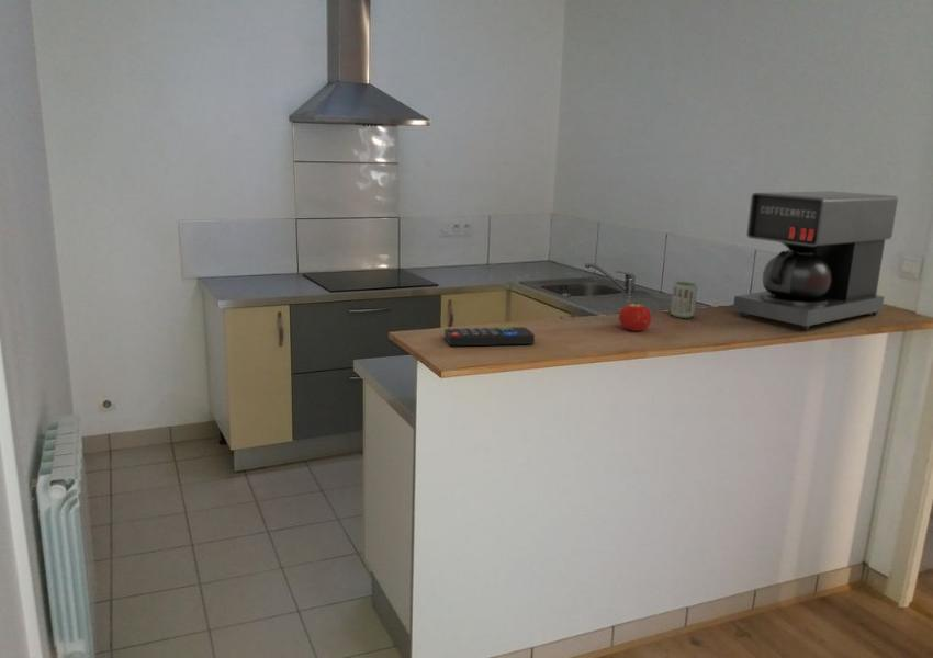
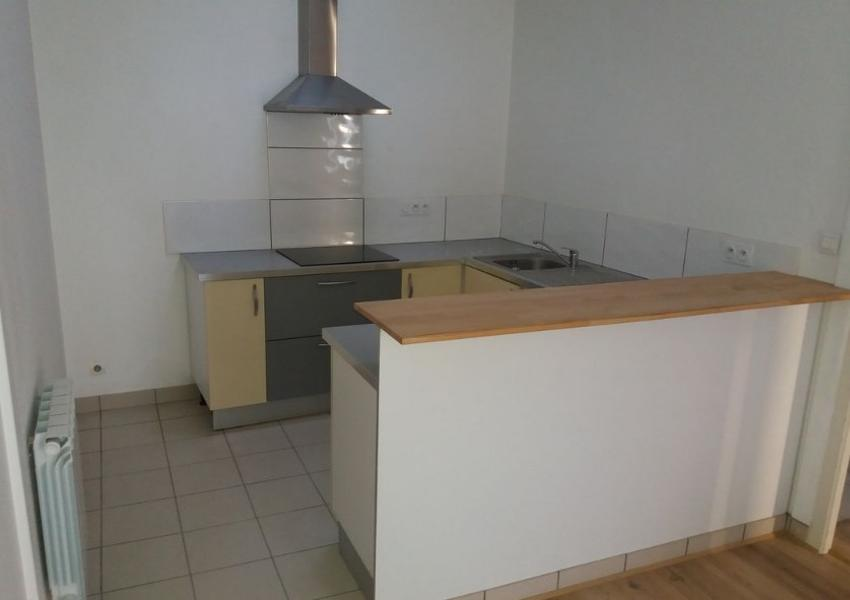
- coffee maker (817, 256)
- cup (684, 299)
- remote control (488, 334)
- fruit (634, 315)
